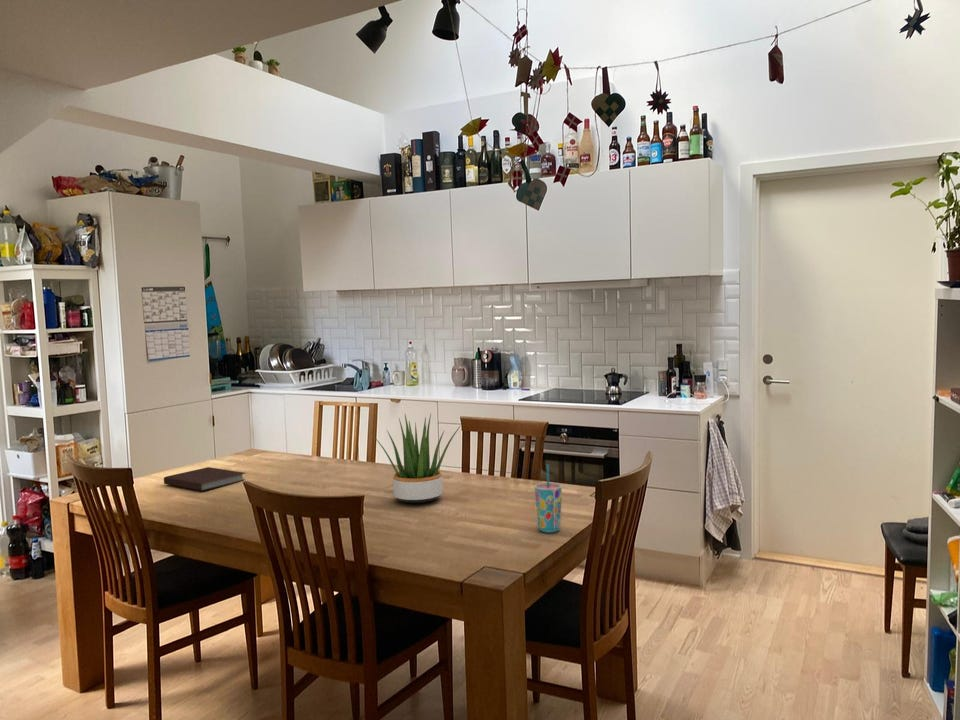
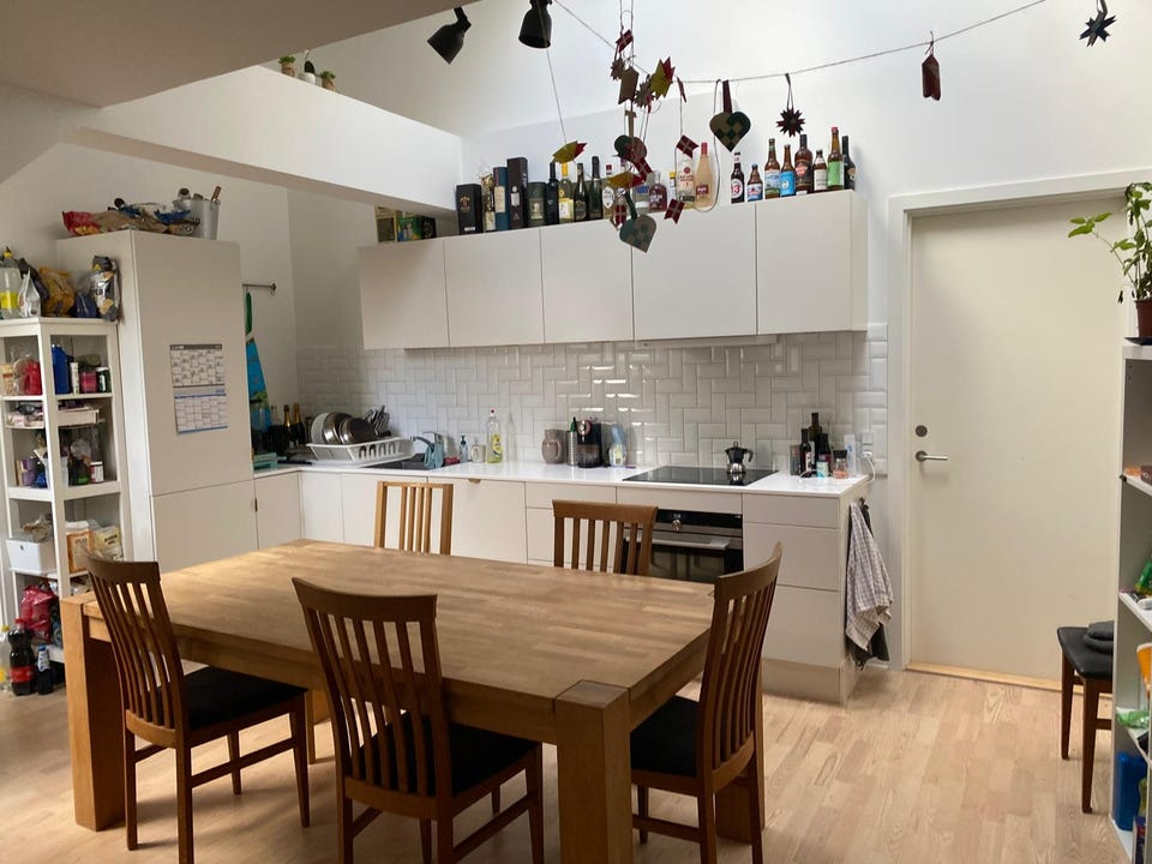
- potted plant (416, 458)
- notebook (205, 478)
- cup (548, 497)
